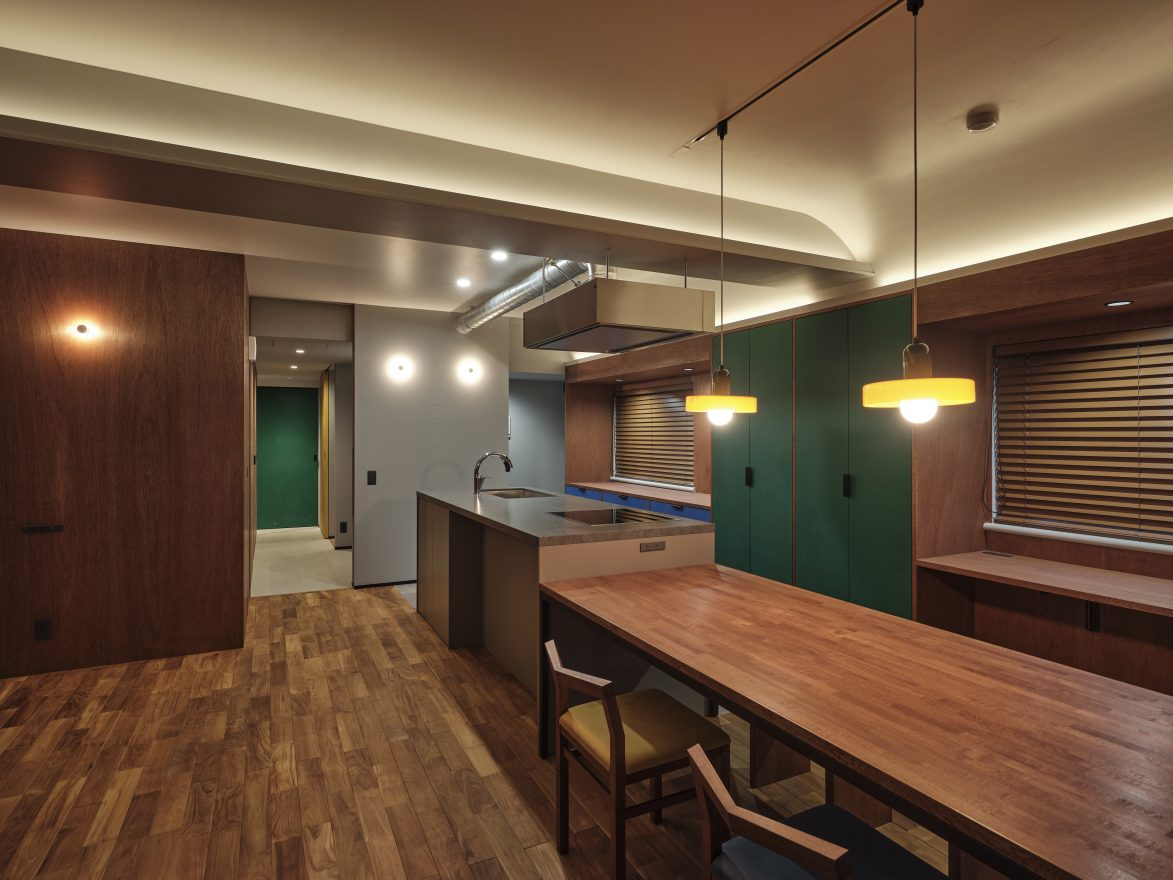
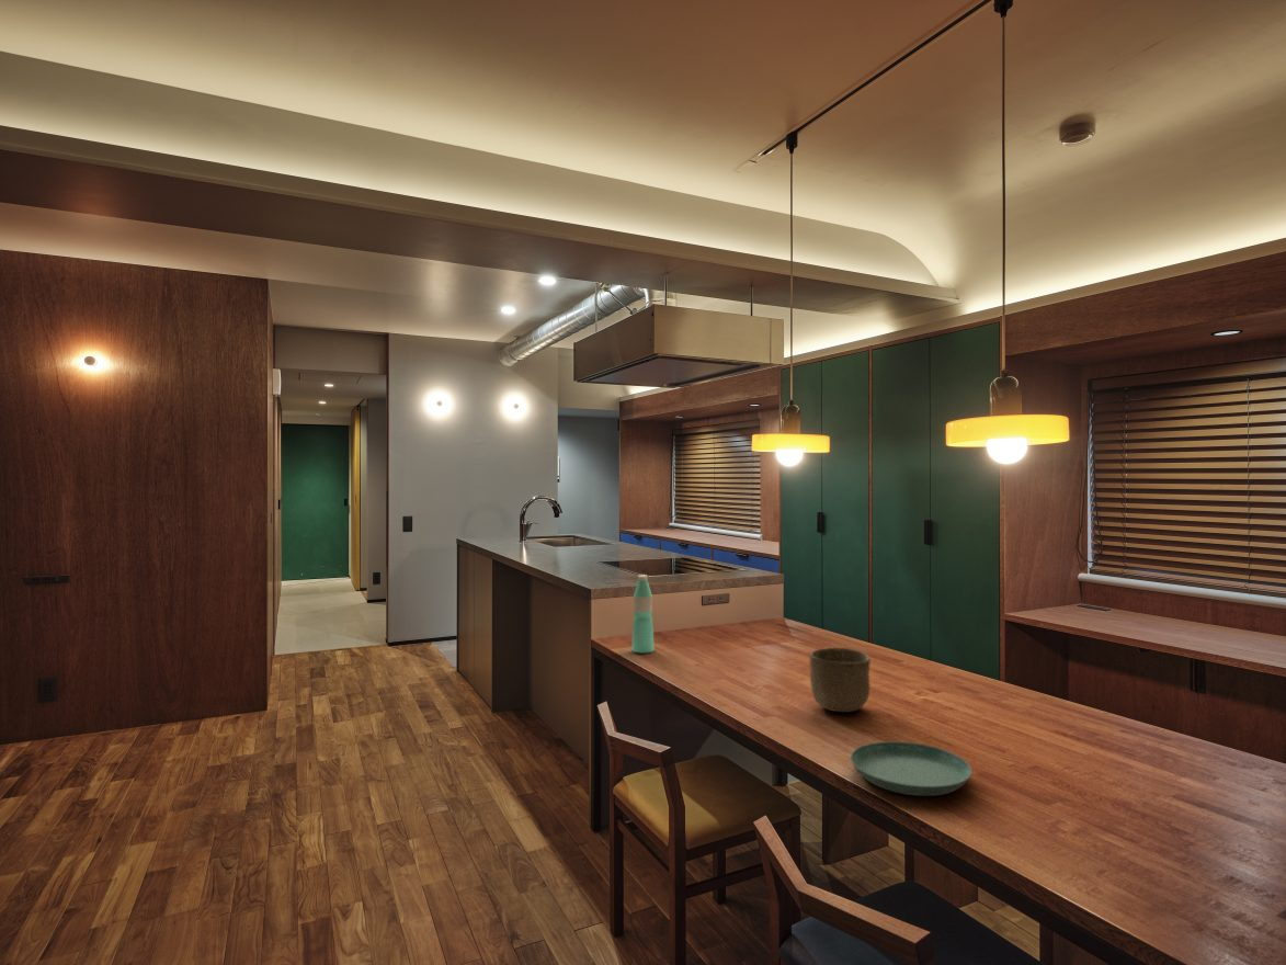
+ water bottle (642, 612)
+ saucer (909, 769)
+ bowl (839, 680)
